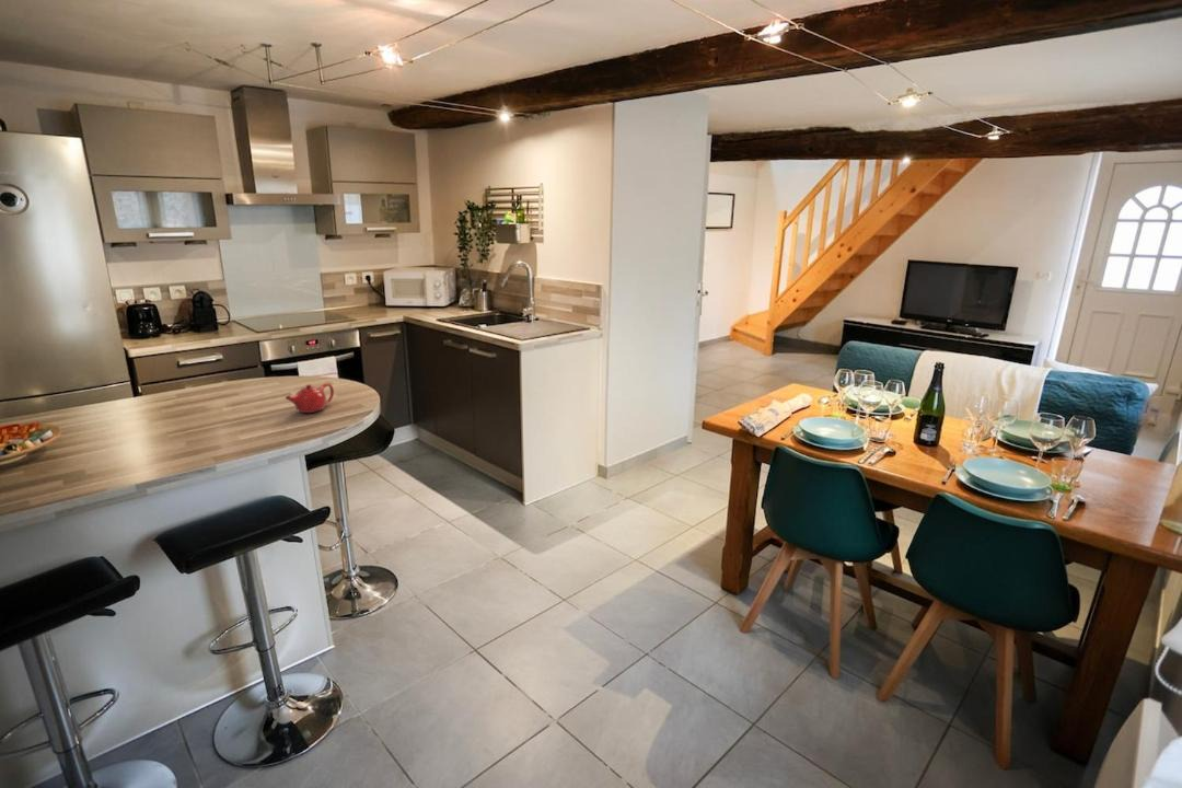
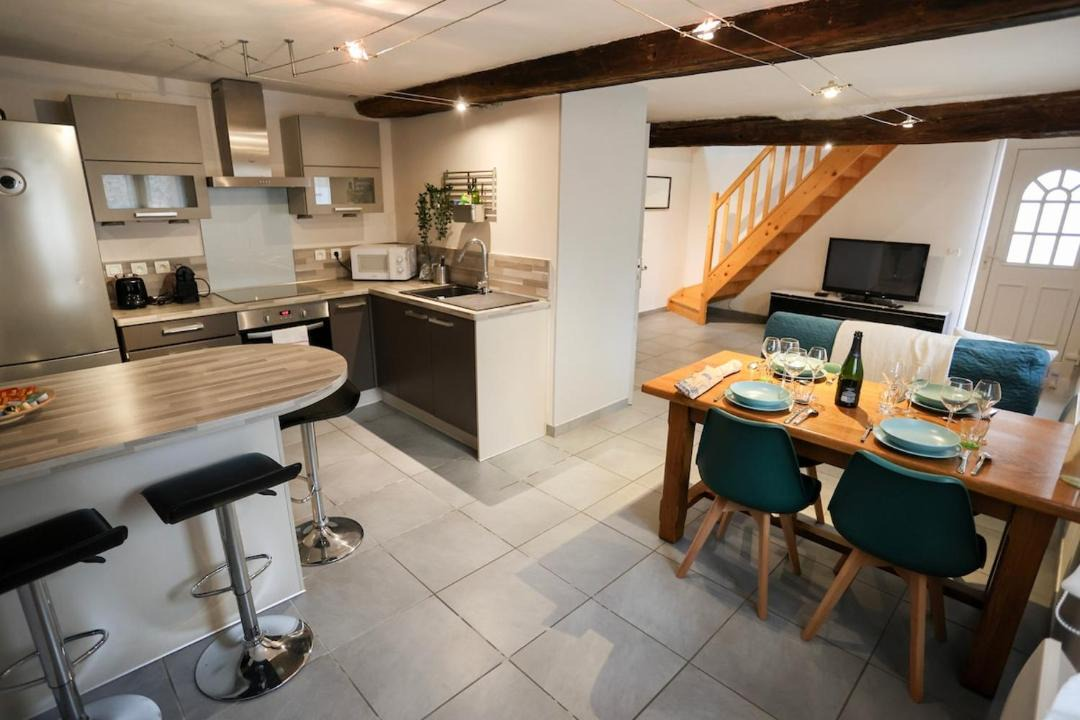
- teapot (311, 397)
